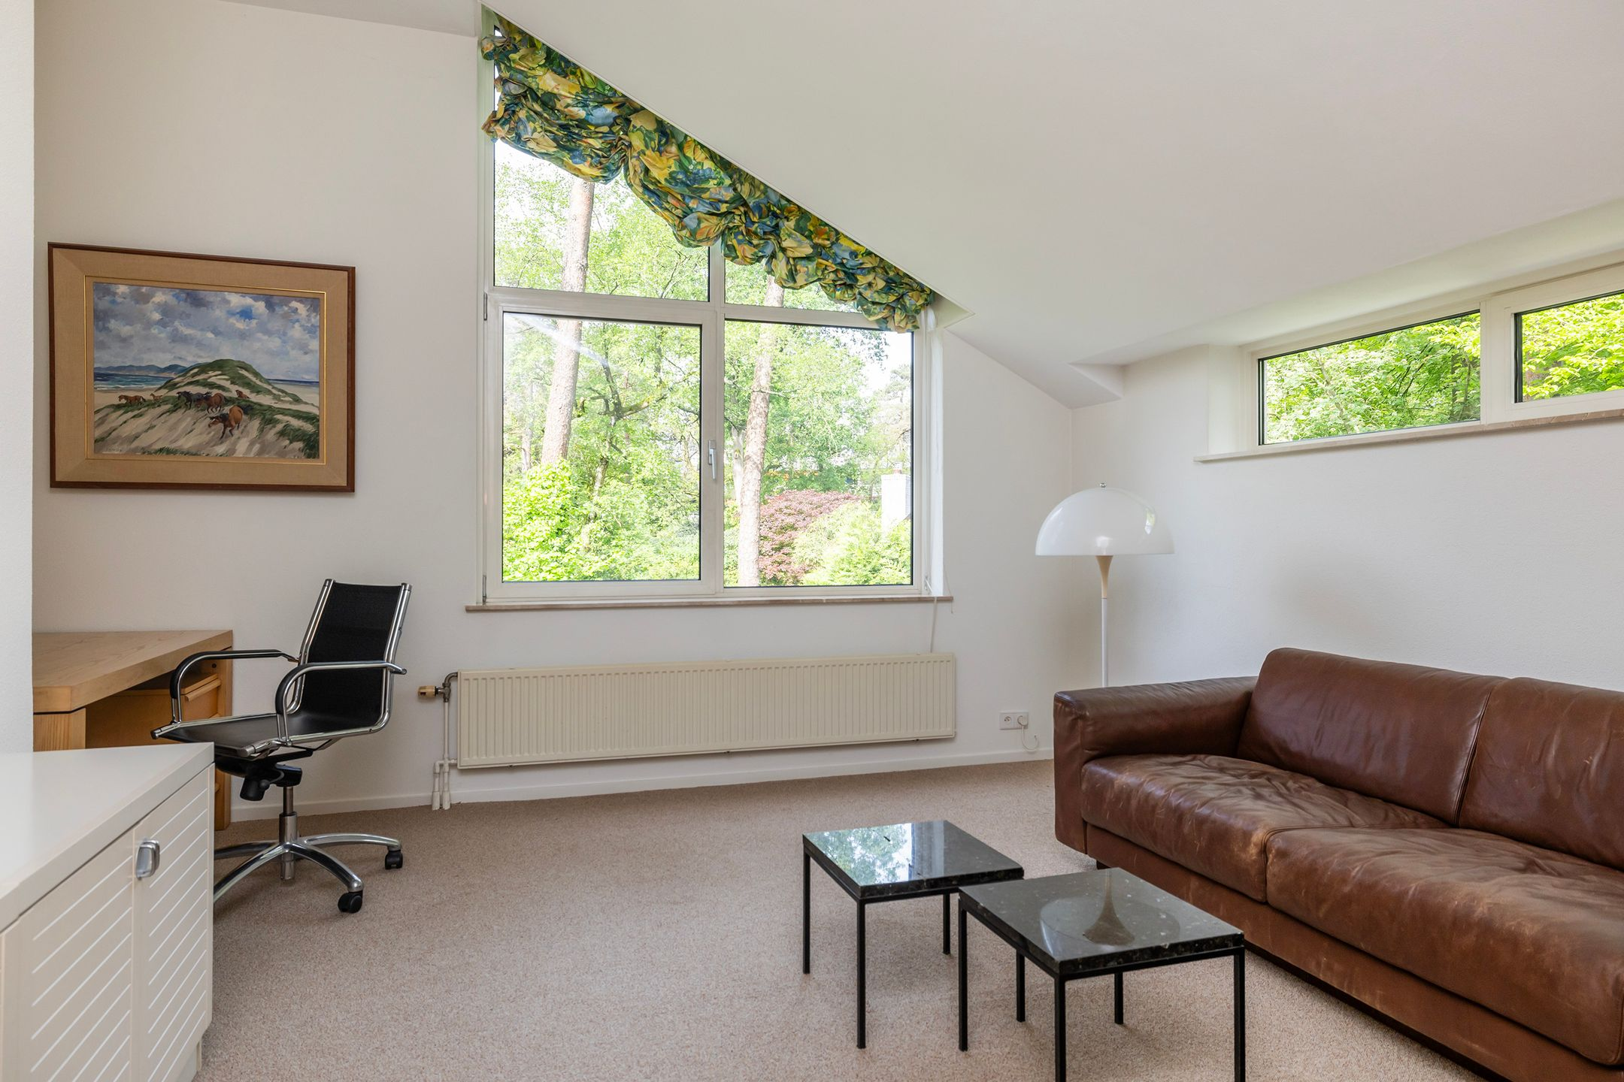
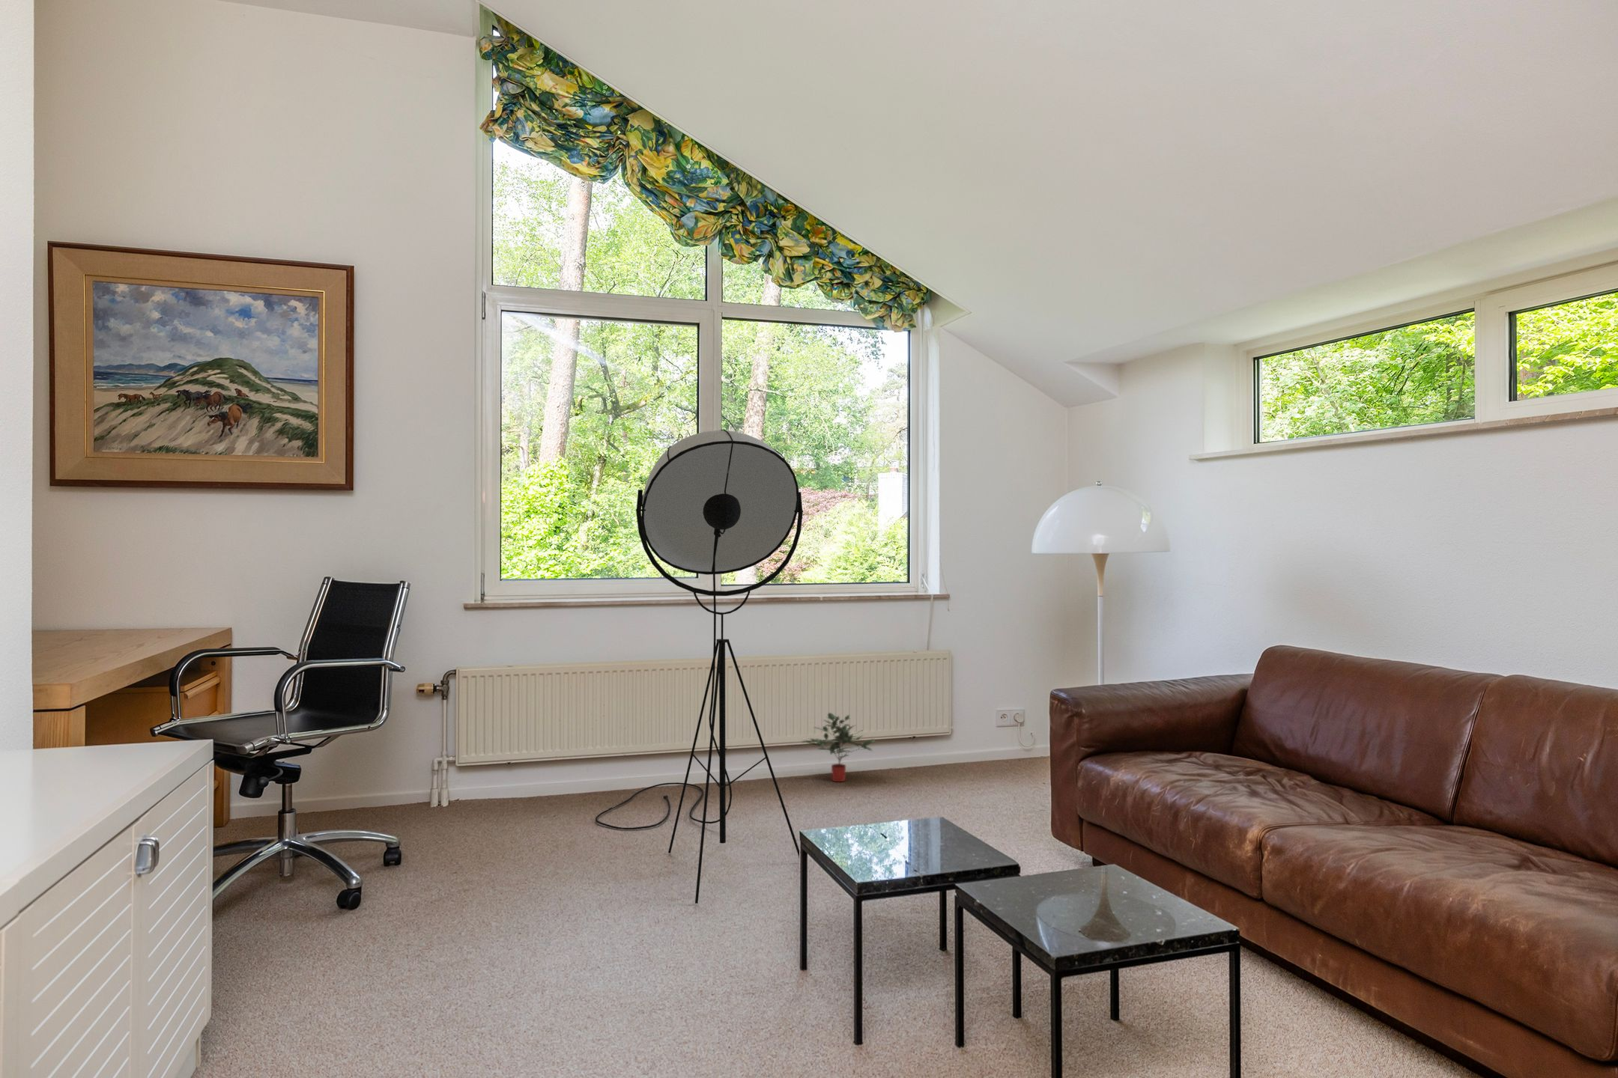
+ potted plant (840, 745)
+ floor lamp (714, 638)
